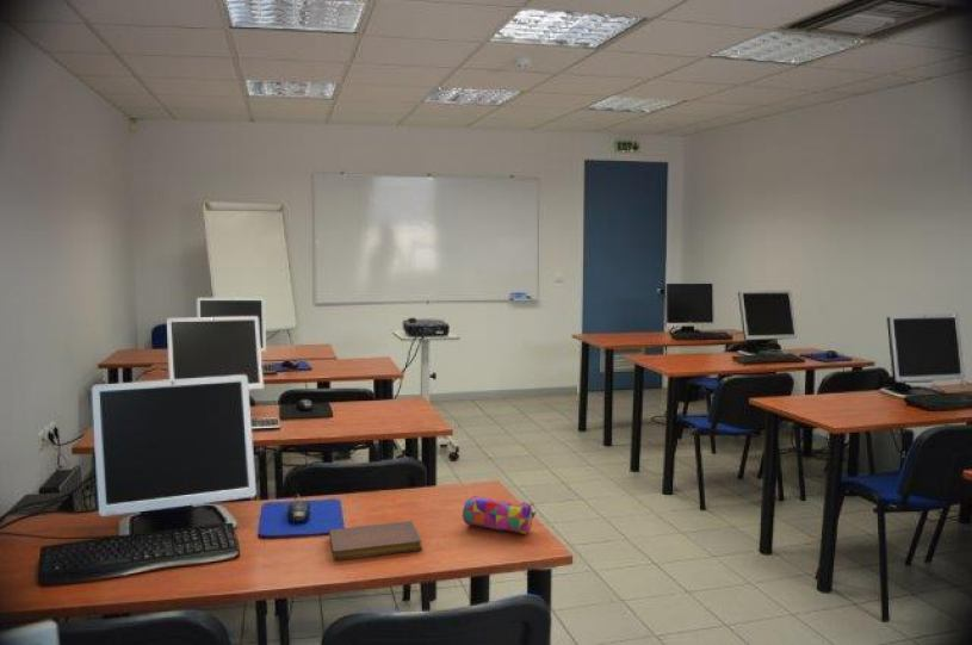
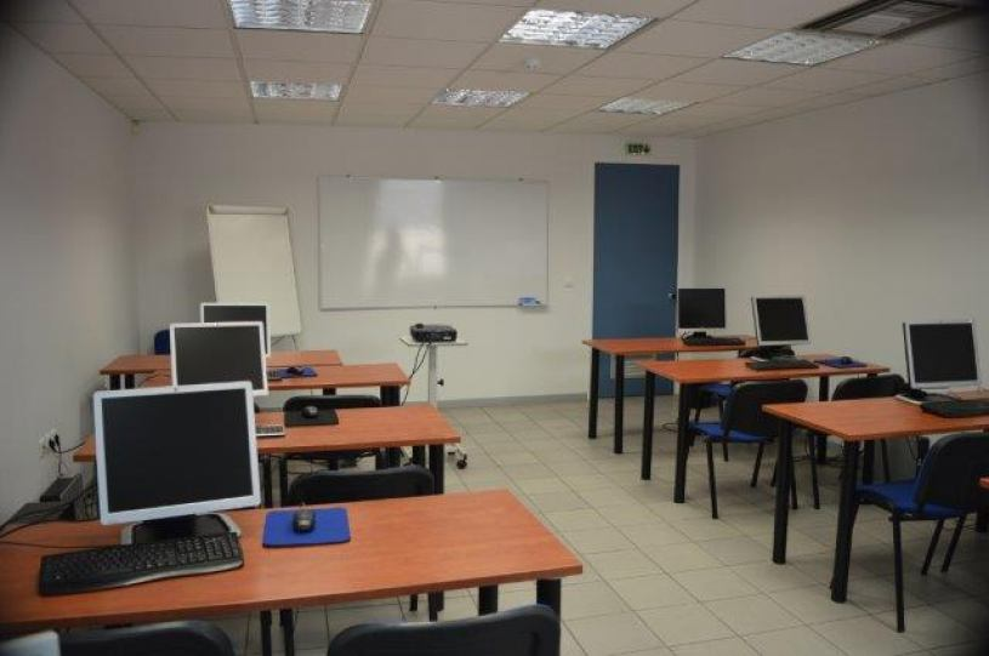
- pencil case (499, 513)
- notebook (374, 538)
